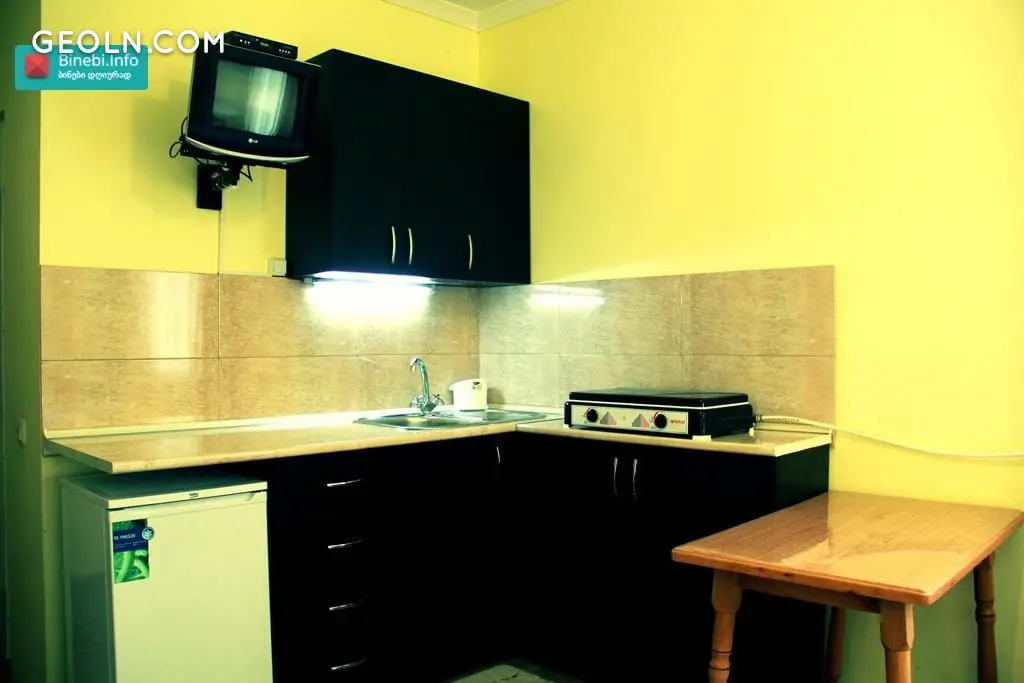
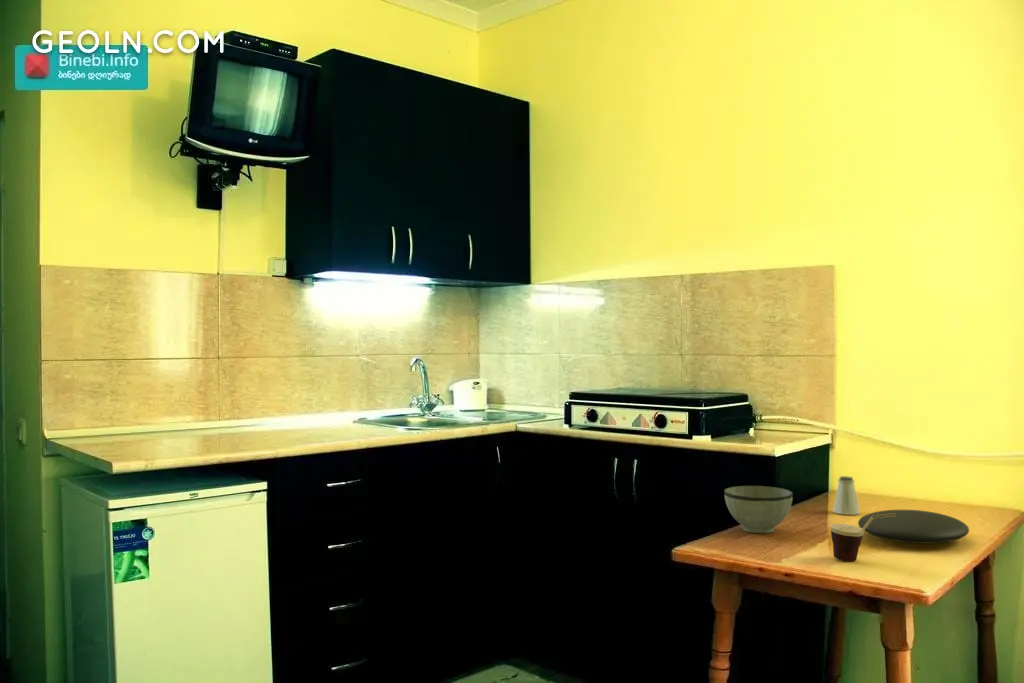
+ plate (912, 525)
+ saltshaker (846, 494)
+ cup (862, 535)
+ bowl (758, 510)
